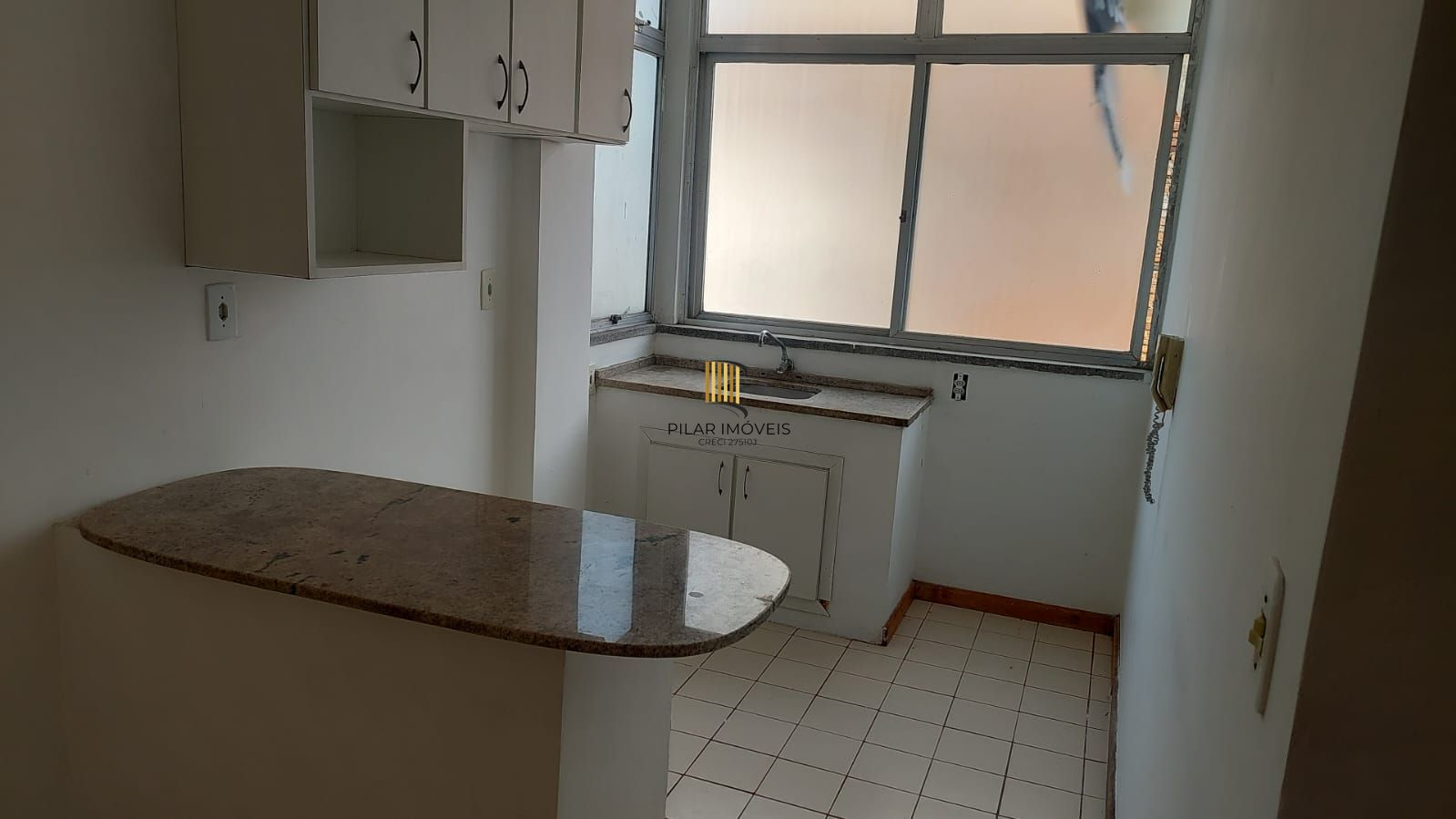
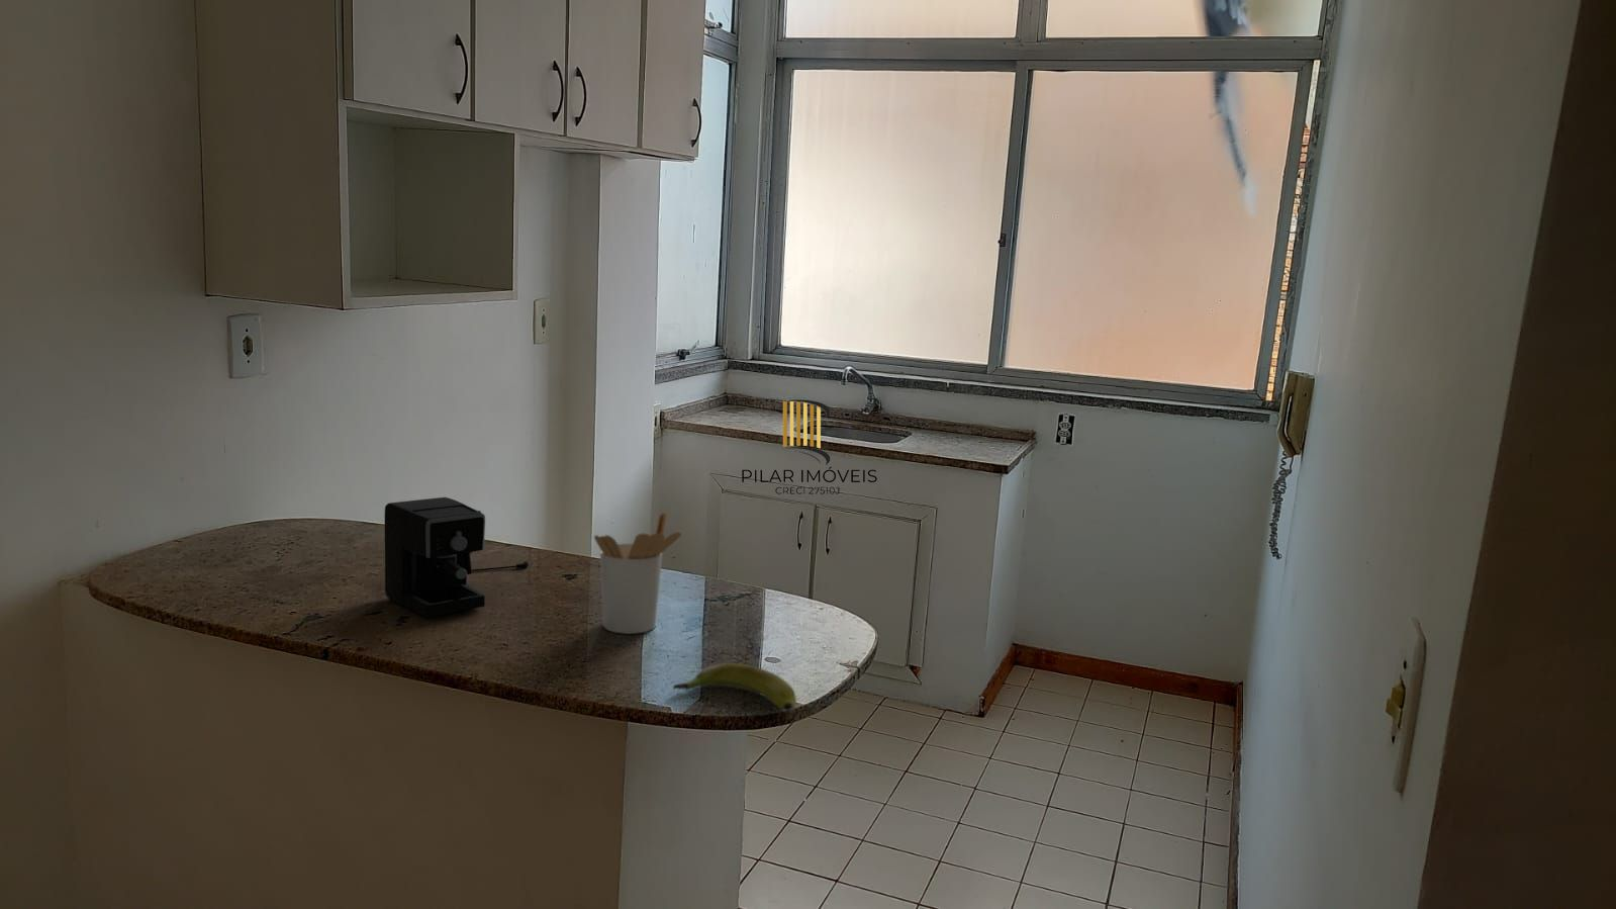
+ utensil holder (638, 574)
+ banana (745, 685)
+ coffee maker (481, 546)
